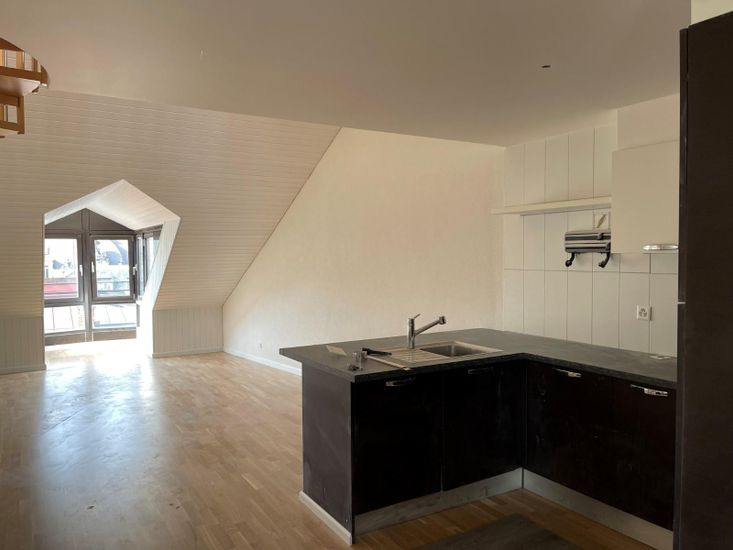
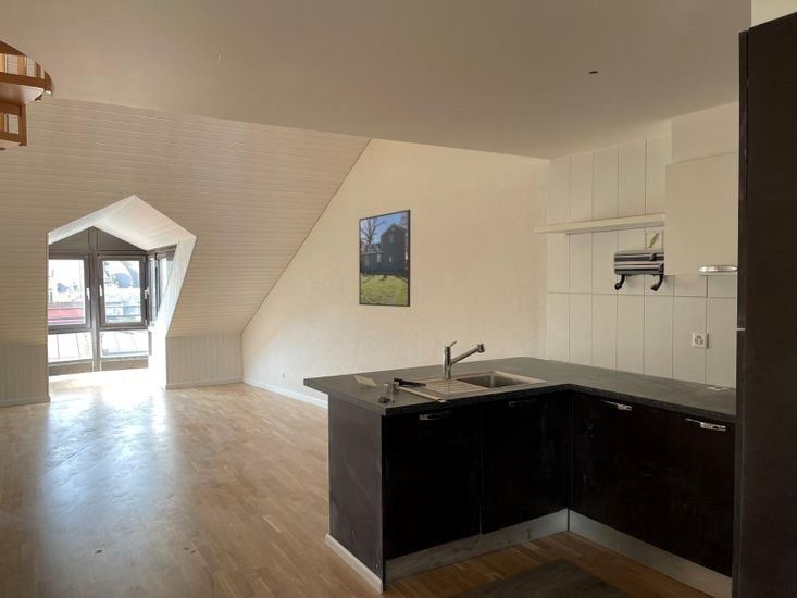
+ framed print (383, 260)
